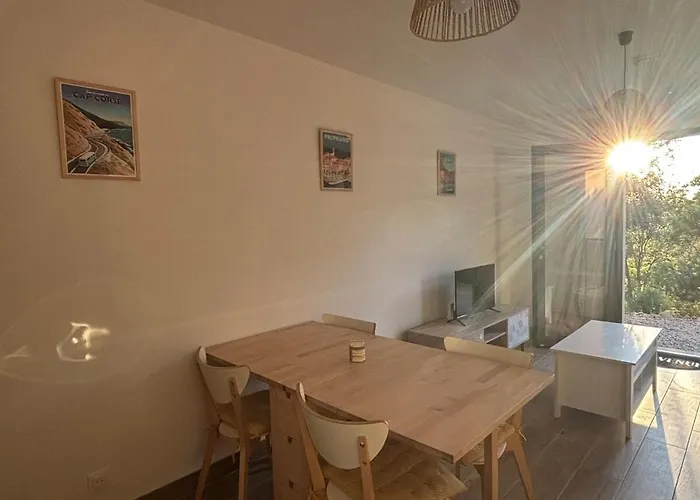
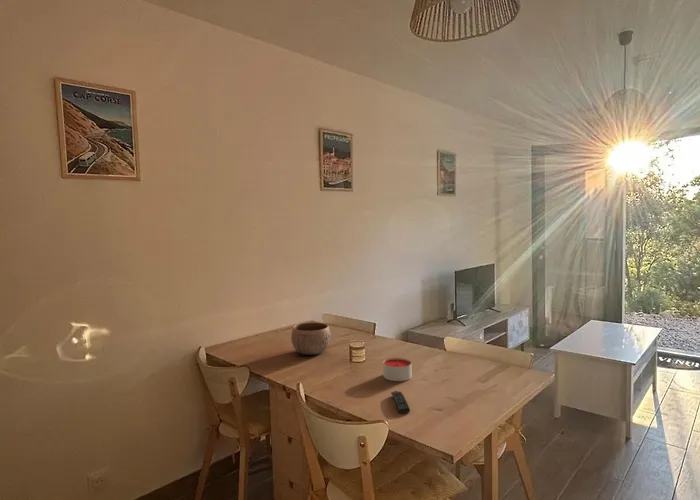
+ bowl (311, 338)
+ candle (397, 368)
+ remote control (399, 400)
